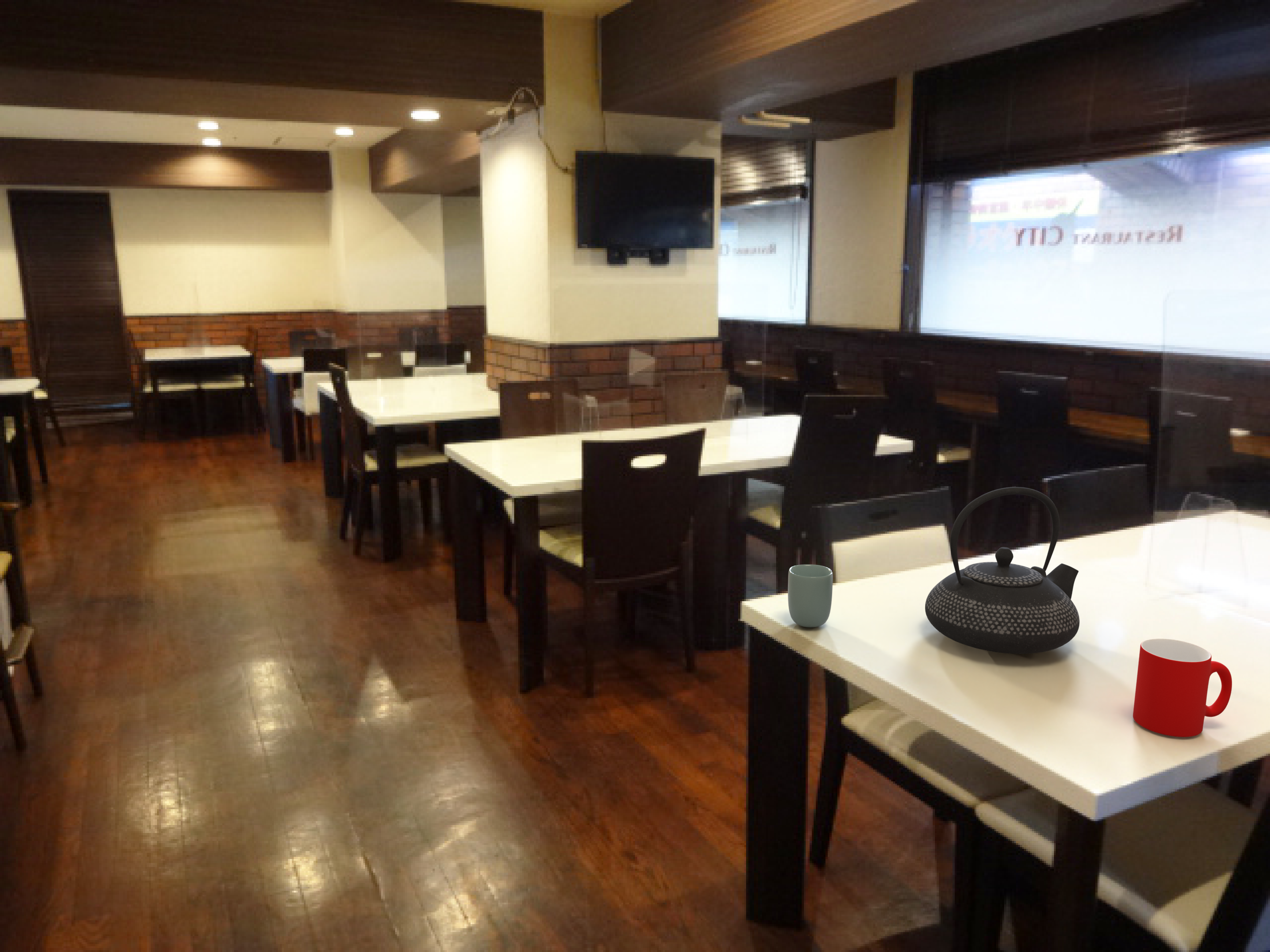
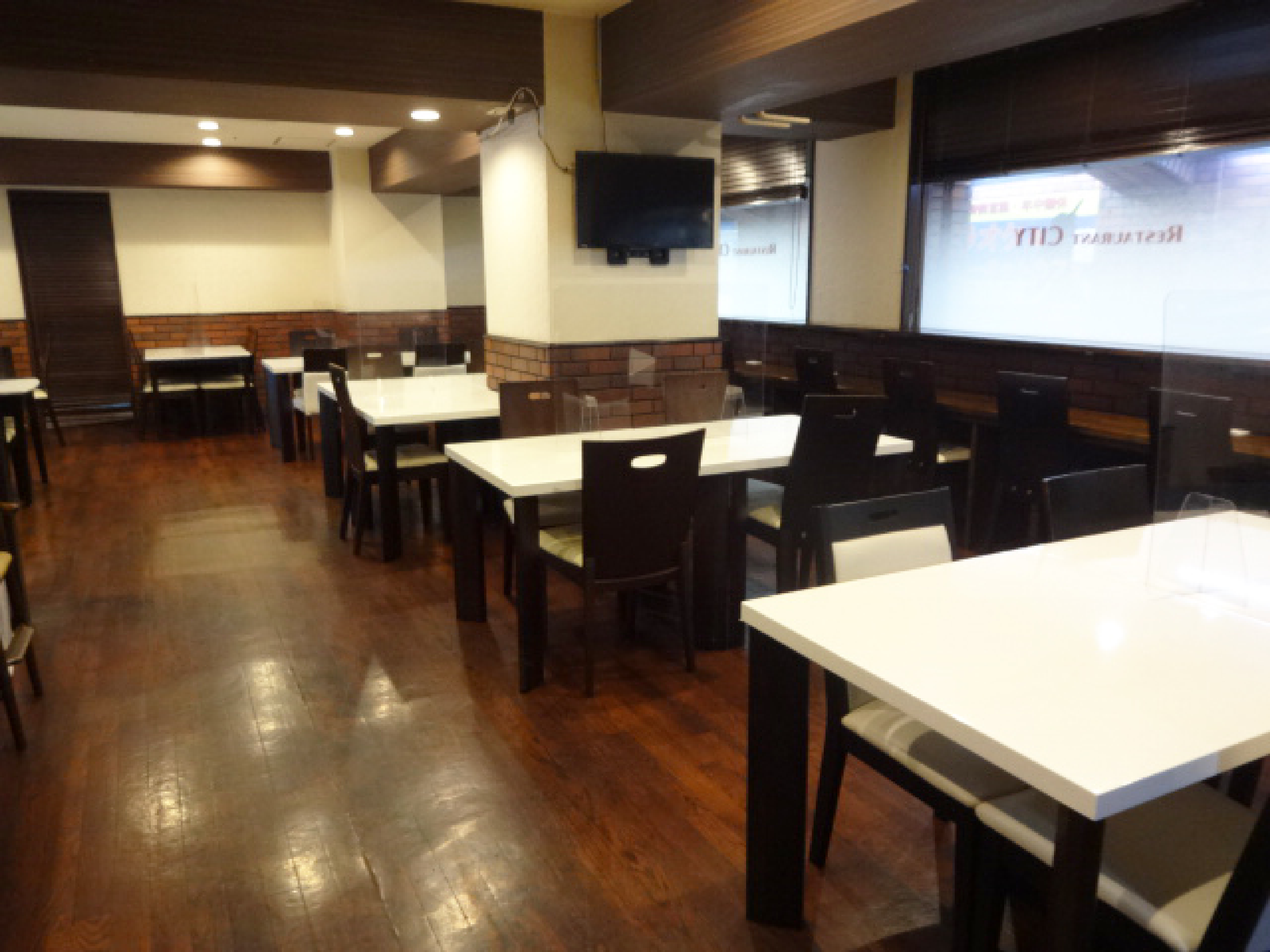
- teapot (1012, 564)
- cup (810, 597)
- cup (1184, 688)
